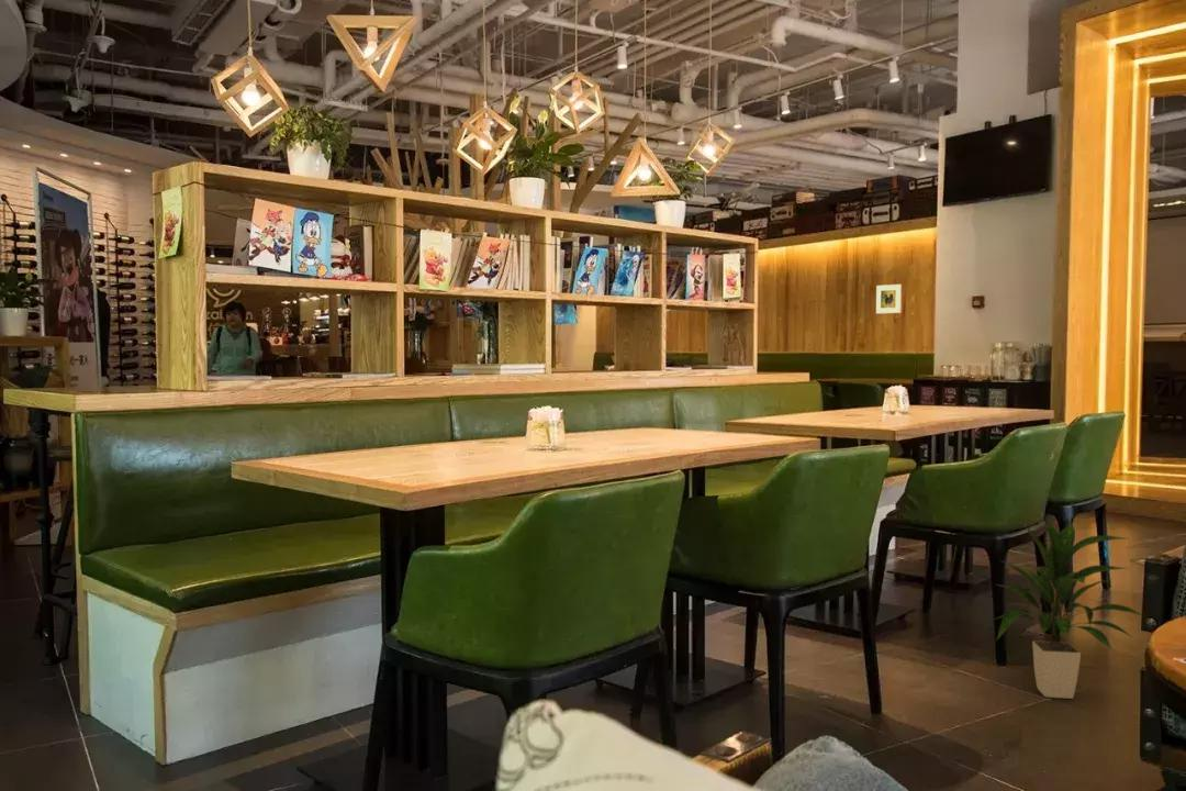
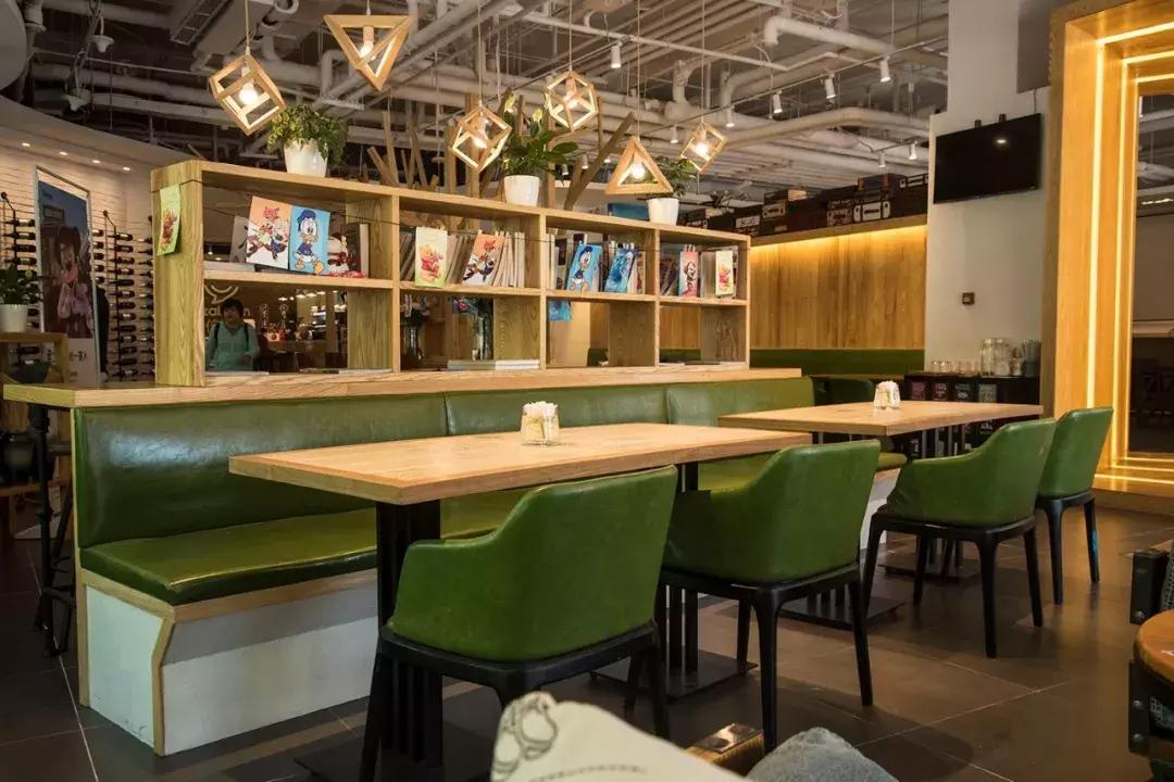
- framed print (888, 299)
- indoor plant (1059, 603)
